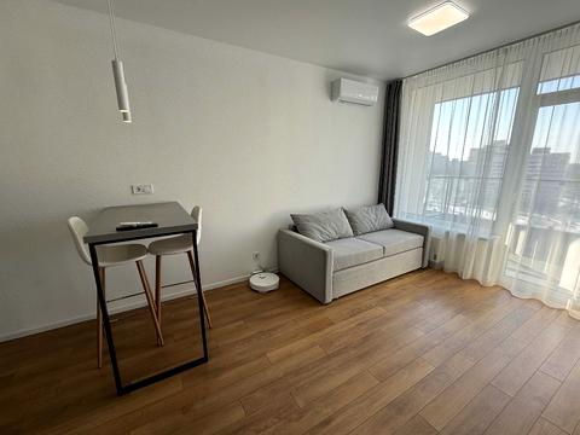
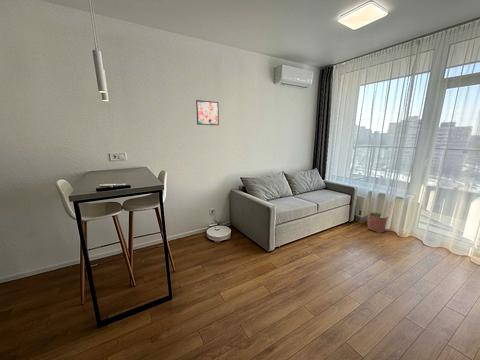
+ planter (377, 222)
+ wall art (207, 113)
